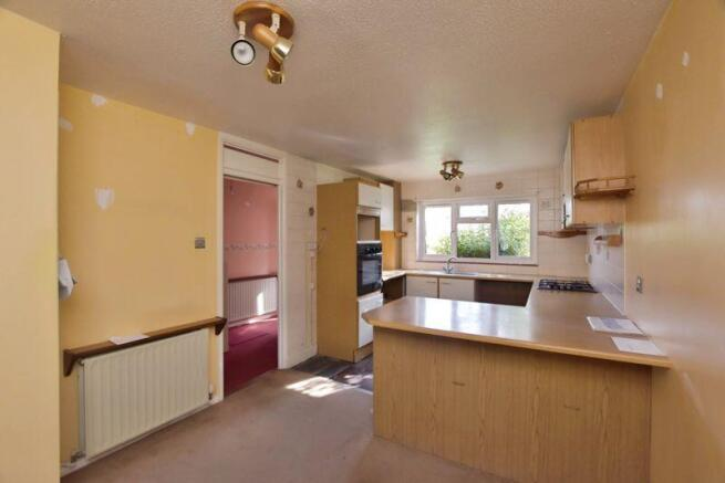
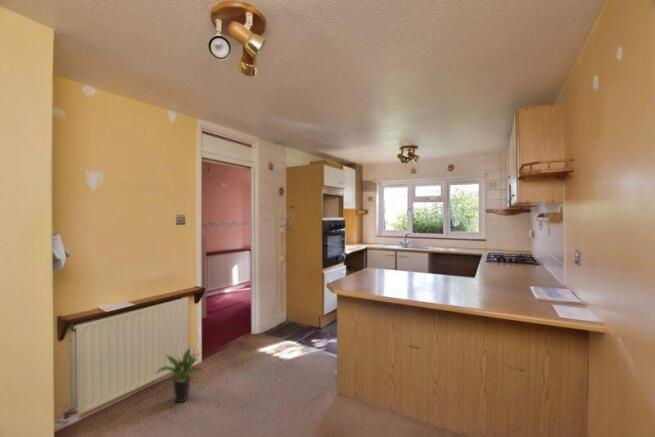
+ potted plant (181, 376)
